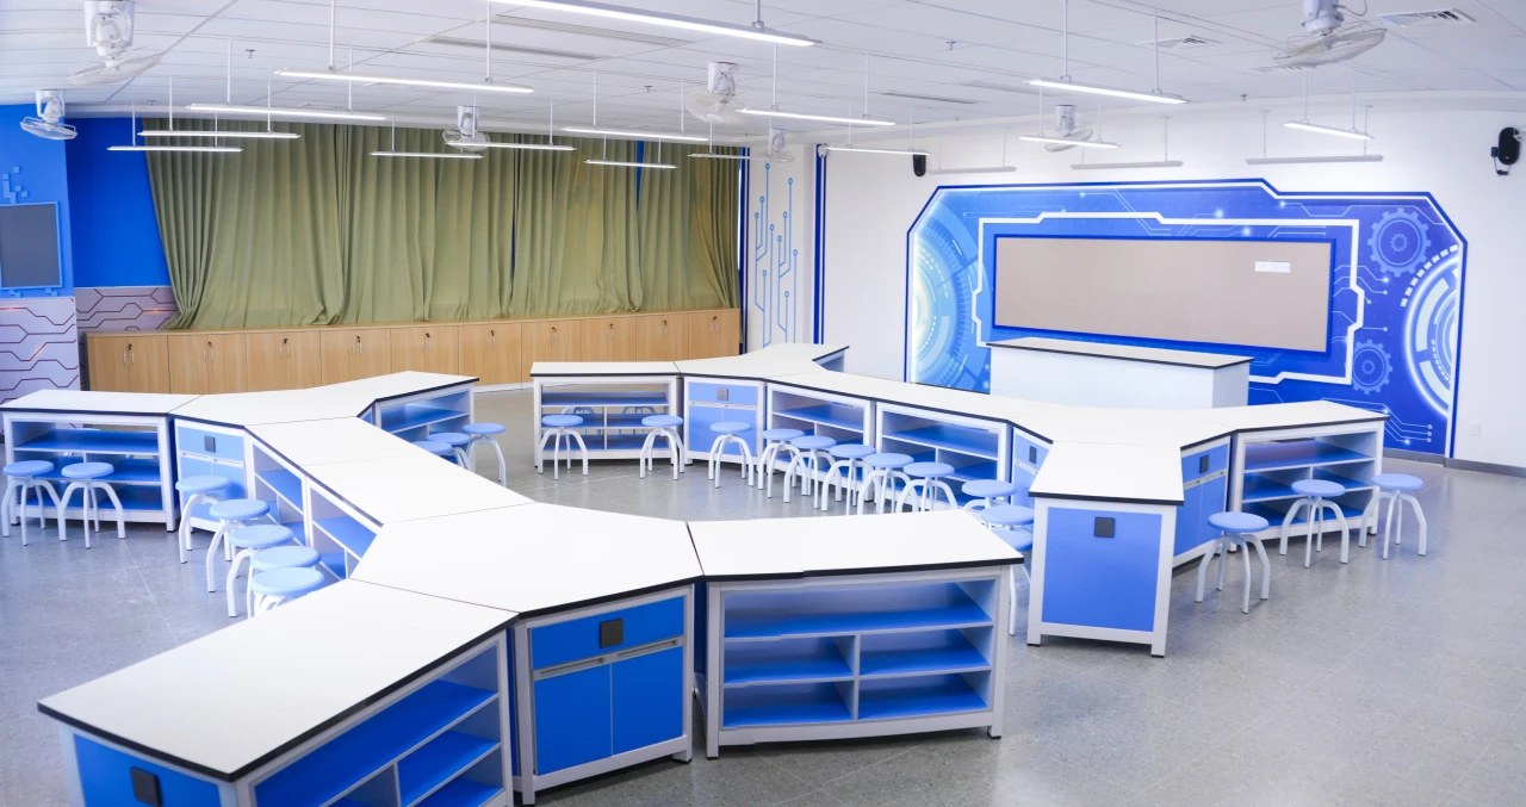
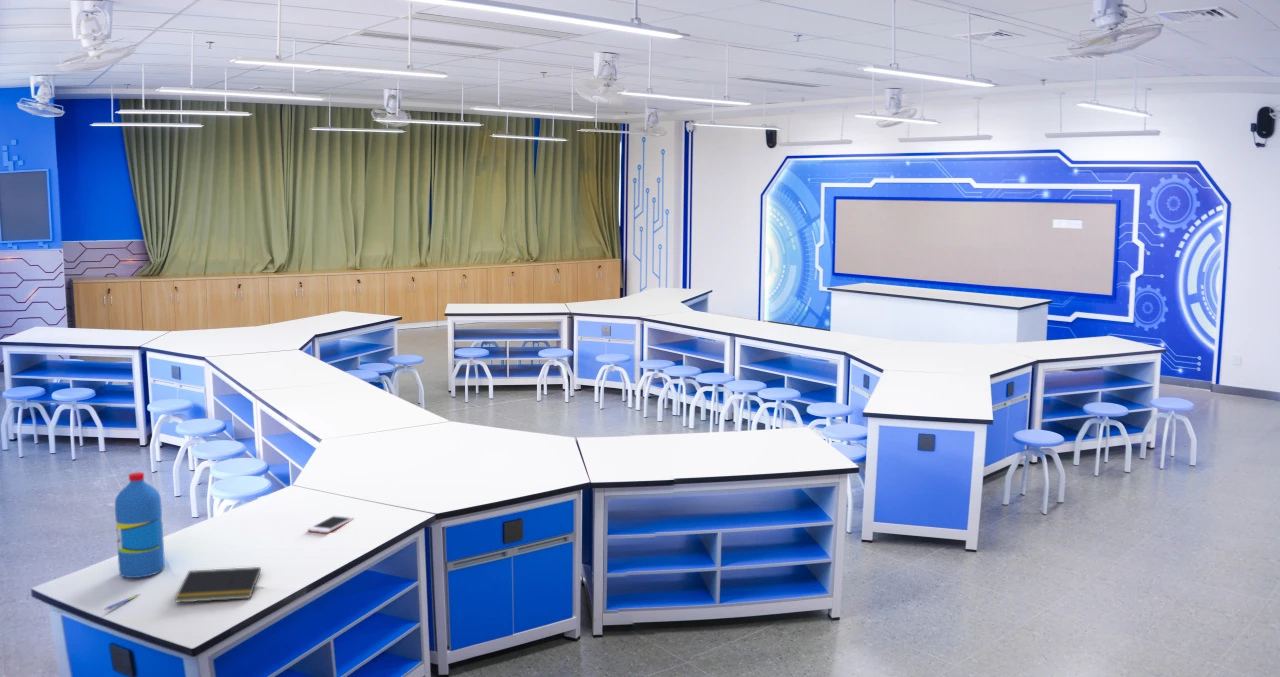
+ water bottle (139, 523)
+ notepad (219, 584)
+ pen (123, 601)
+ cell phone (331, 523)
